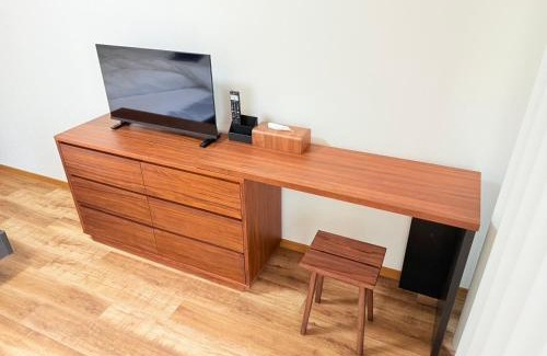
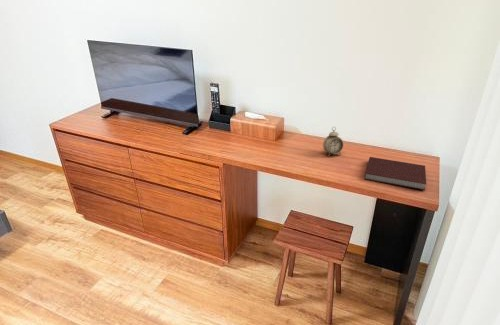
+ alarm clock (334, 141)
+ notebook (395, 172)
